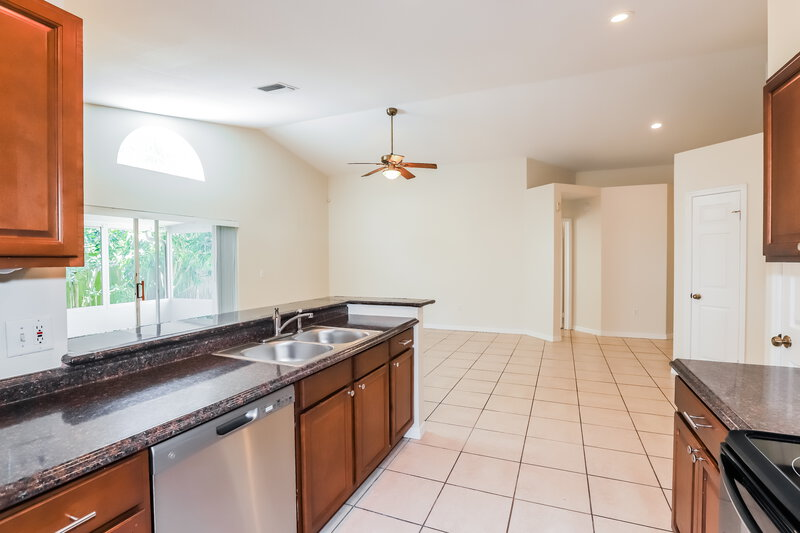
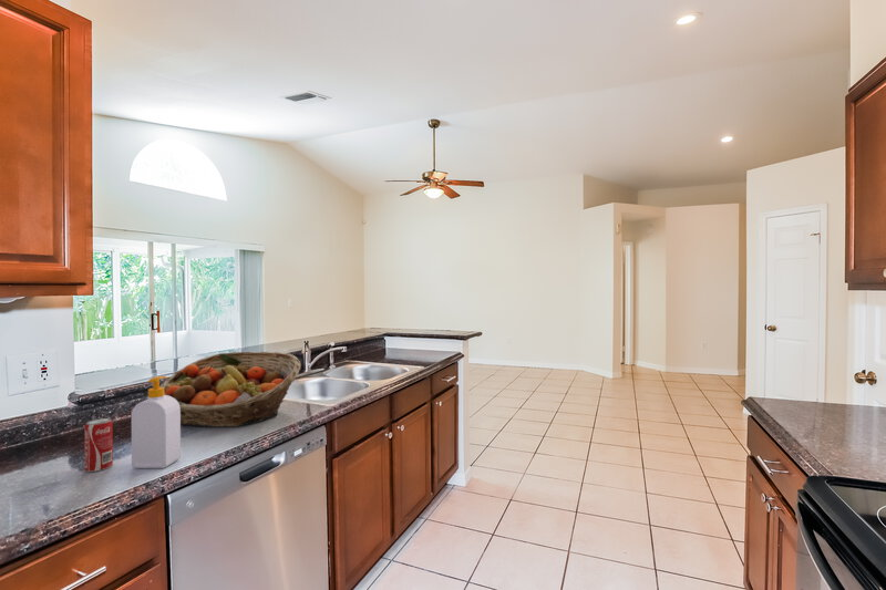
+ soap bottle (157, 420)
+ beverage can (99, 444)
+ fruit basket (233, 385)
